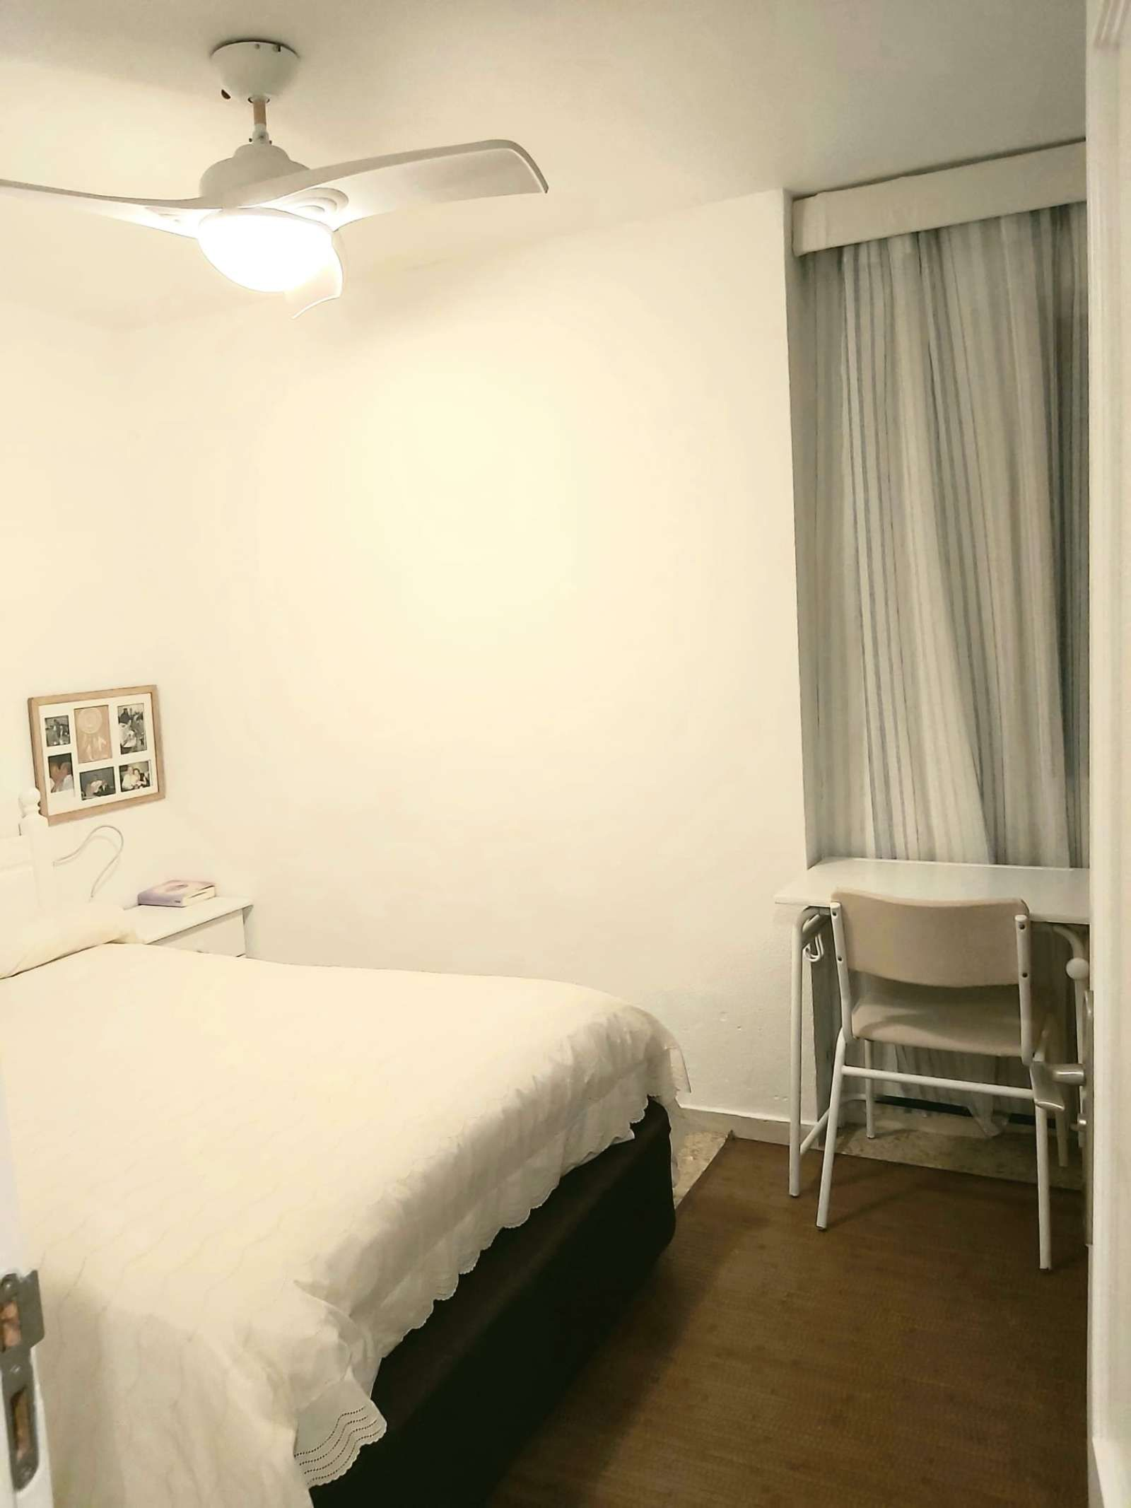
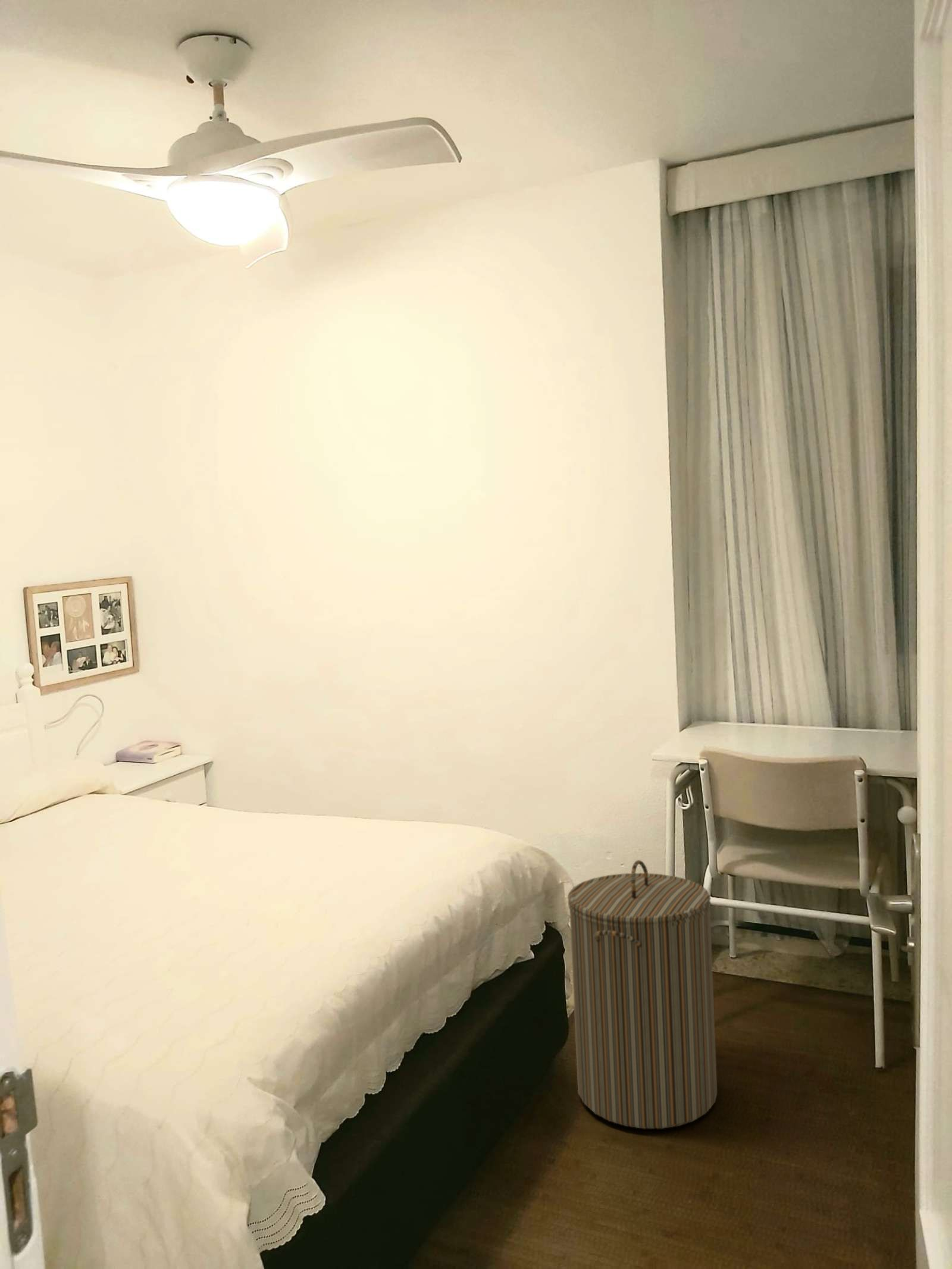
+ laundry hamper (641, 977)
